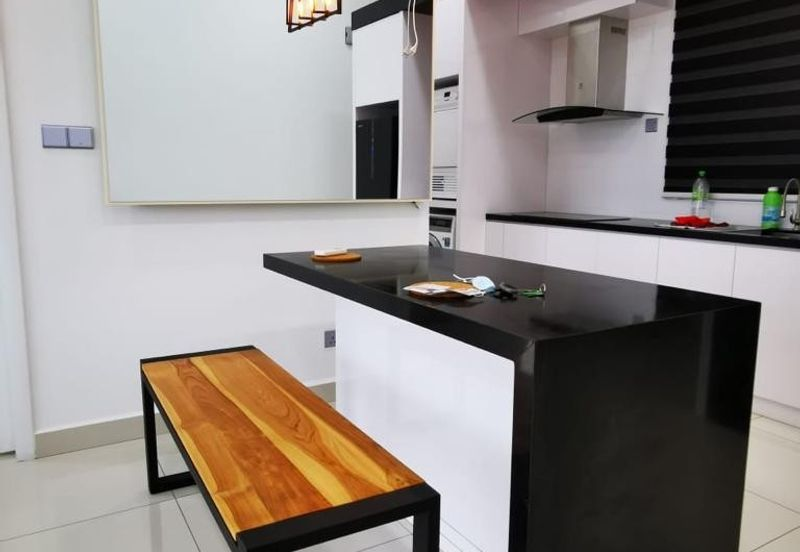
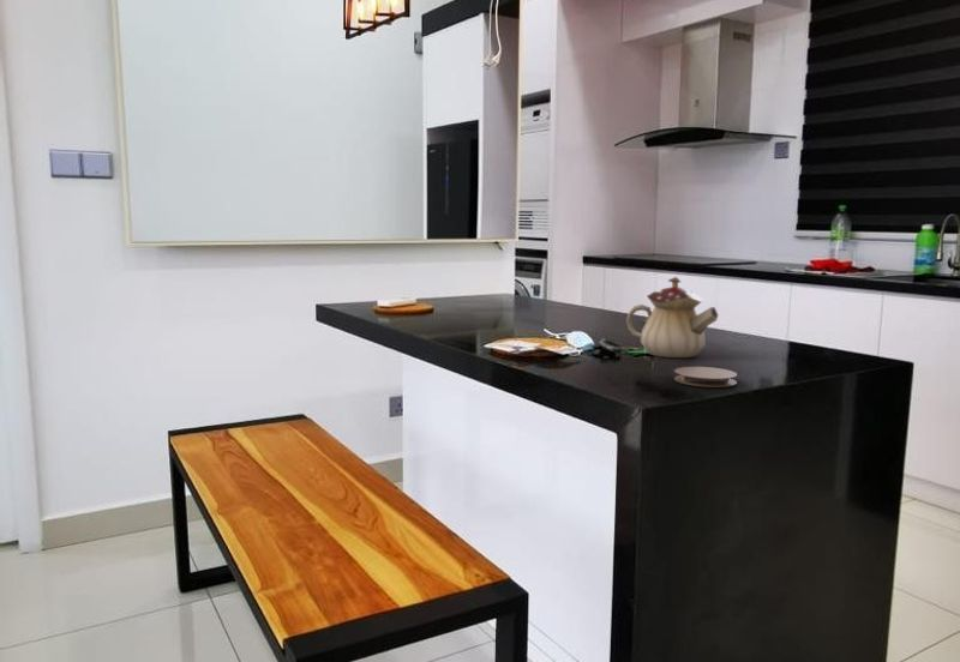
+ coaster (704, 375)
+ teapot (670, 314)
